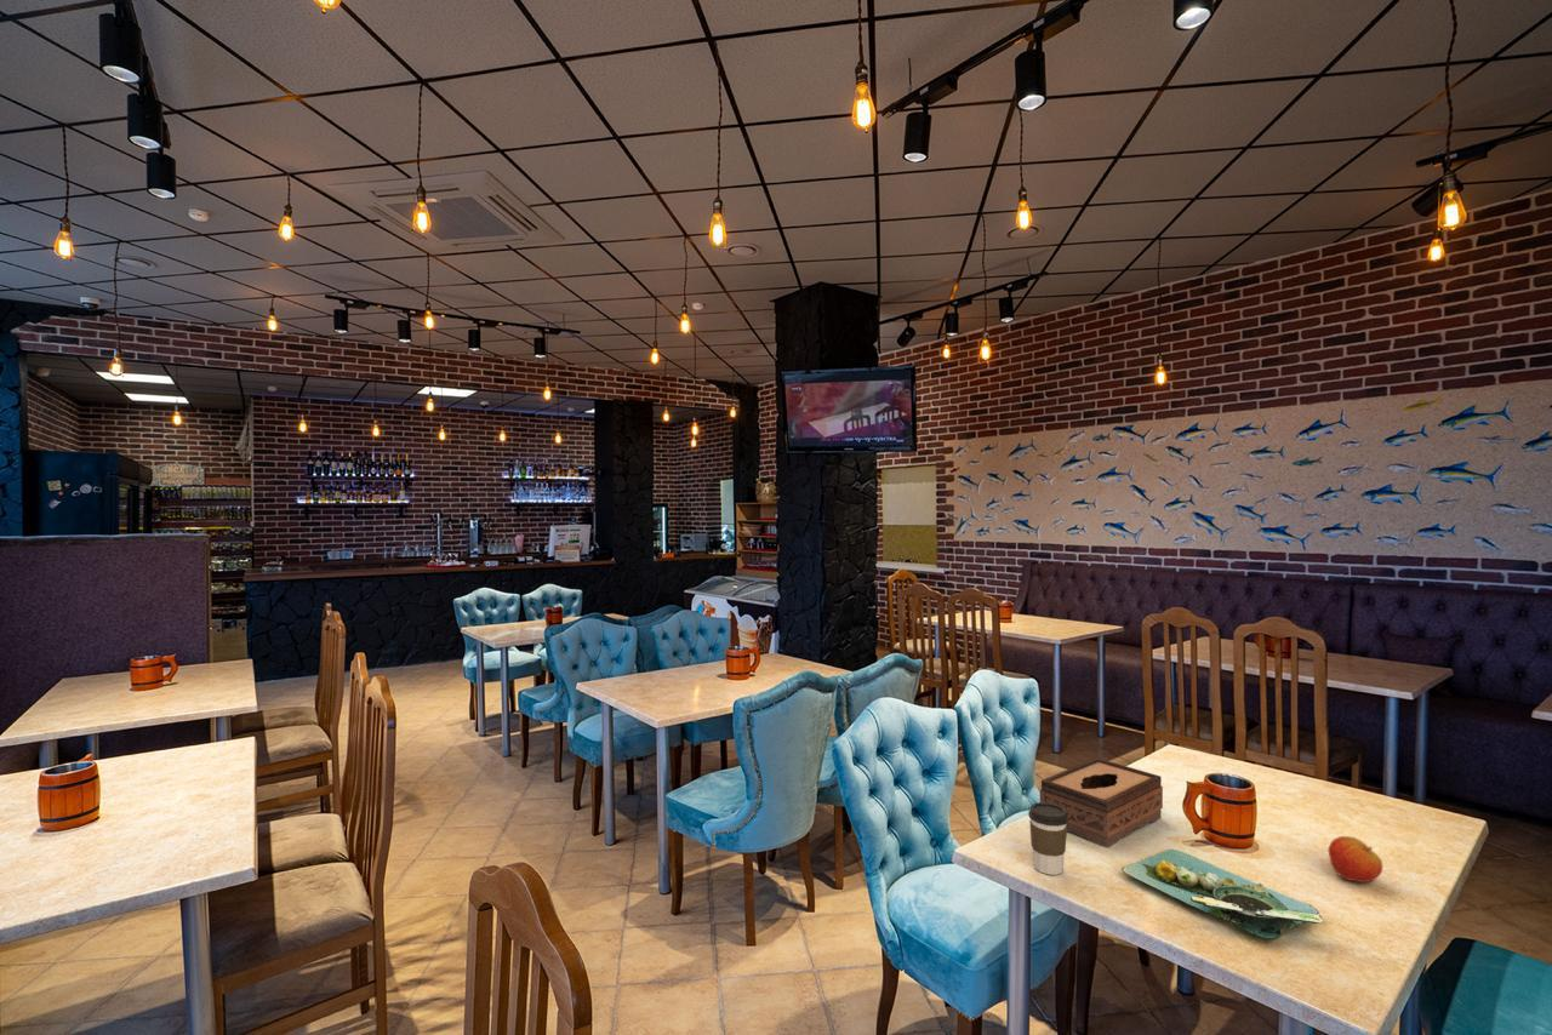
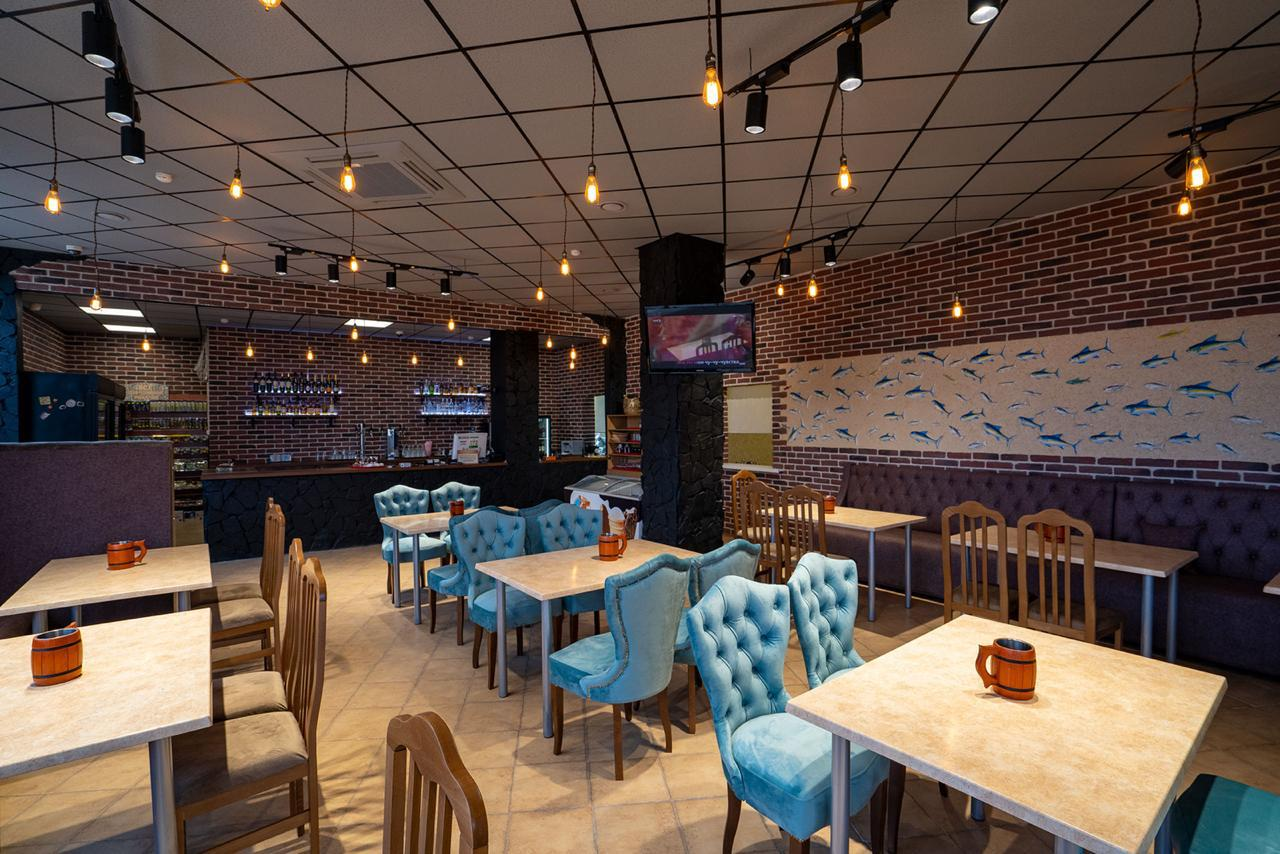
- tissue box (1101, 799)
- coffee cup (1048, 837)
- apple (1354, 858)
- platter (1221, 890)
